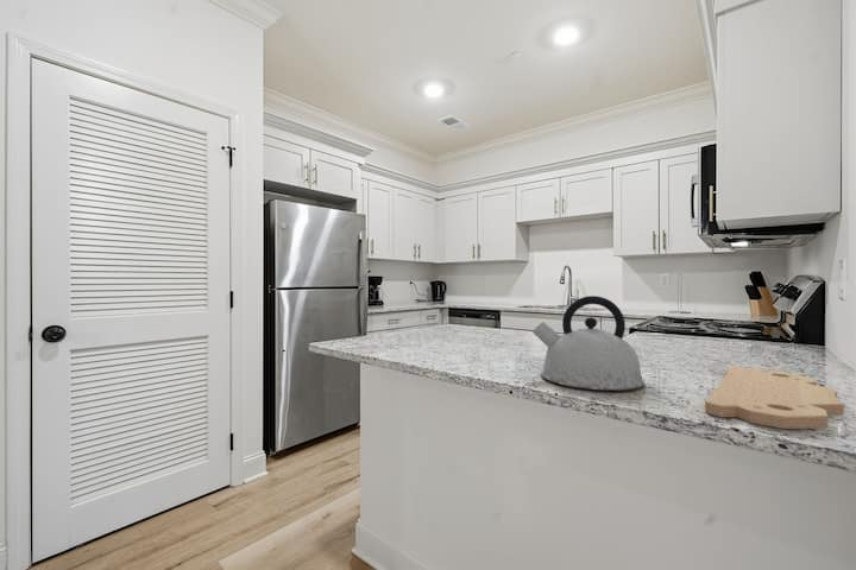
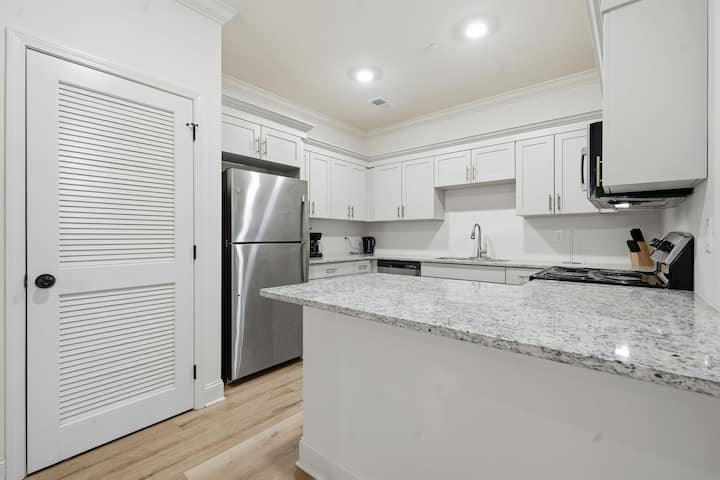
- kettle (585, 336)
- cutting board (774, 392)
